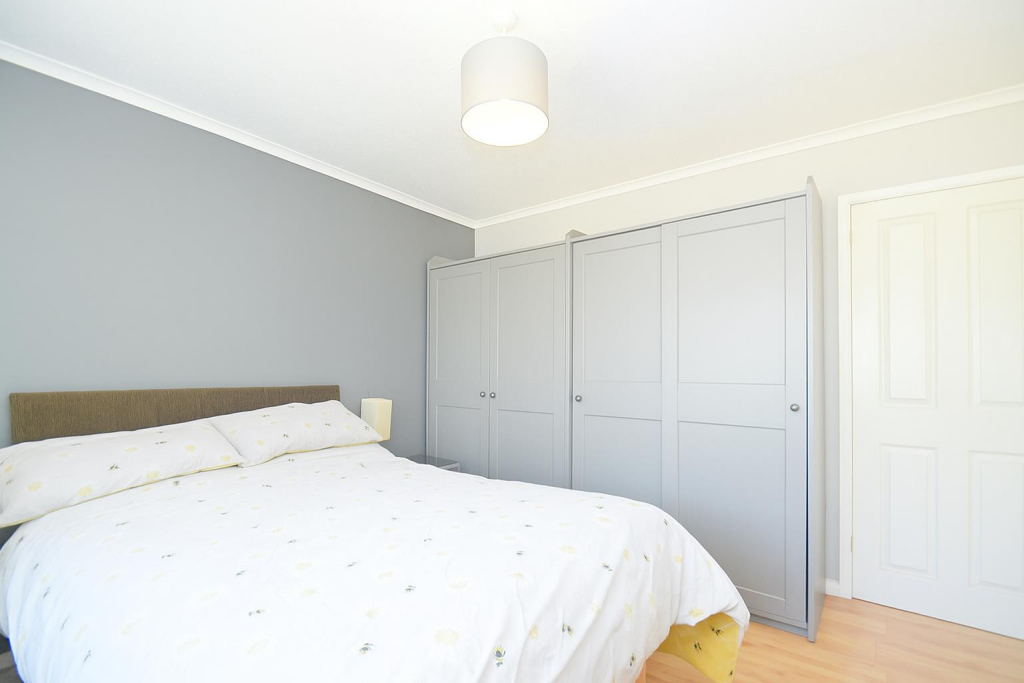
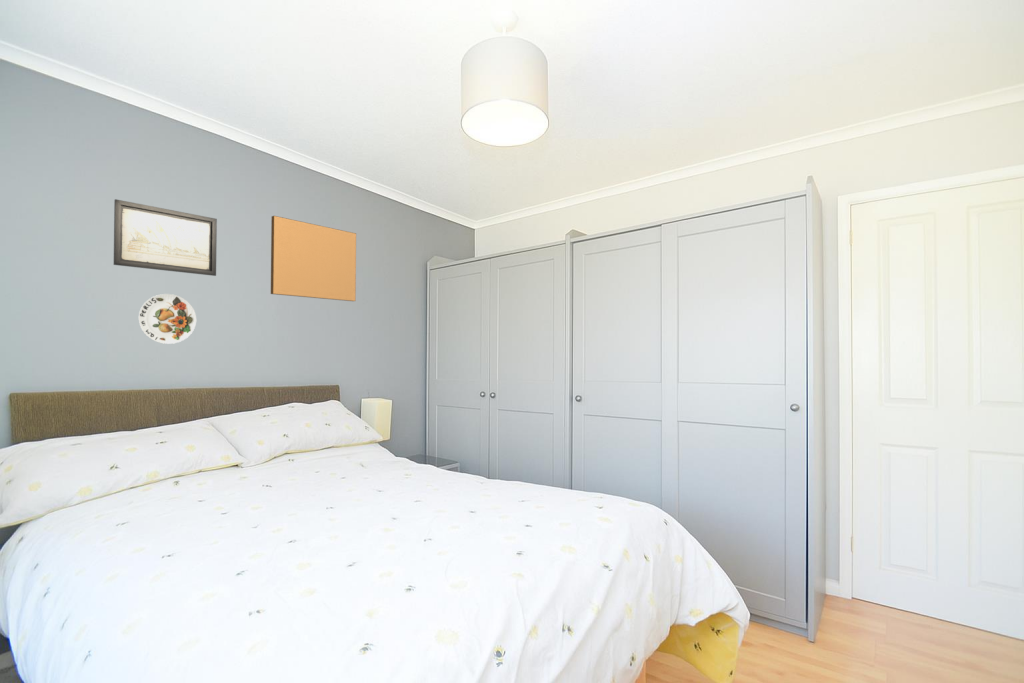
+ writing board (316, 261)
+ wall art (168, 240)
+ decorative plate (168, 318)
